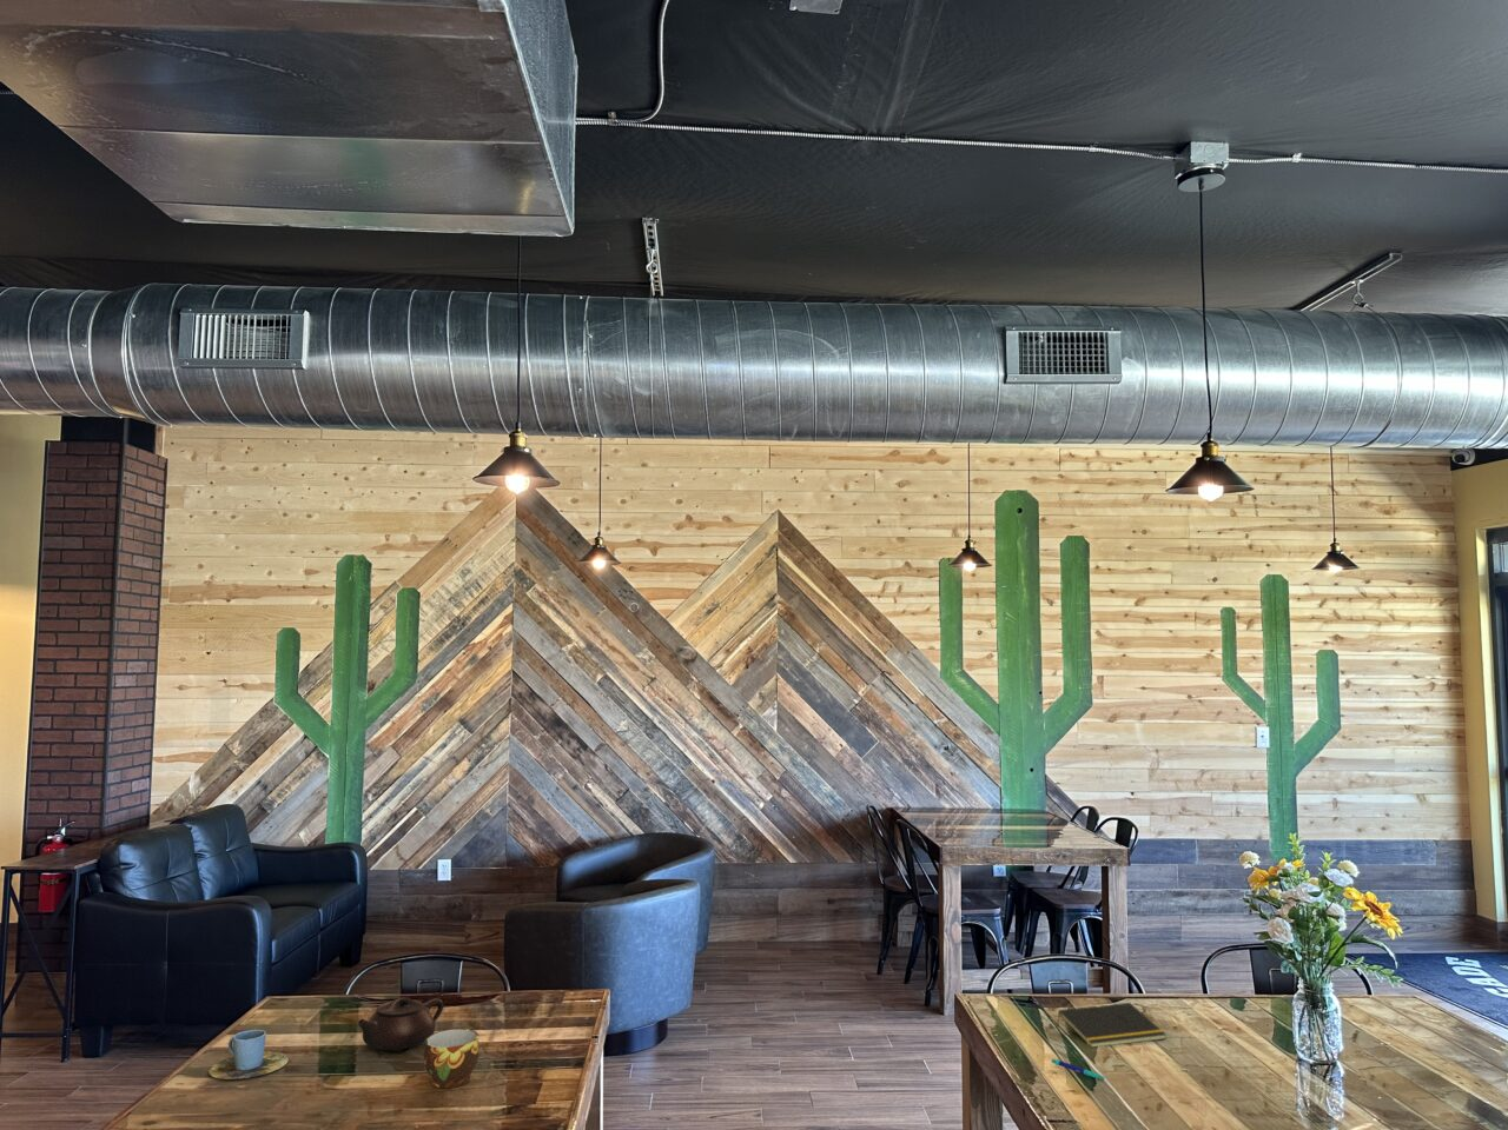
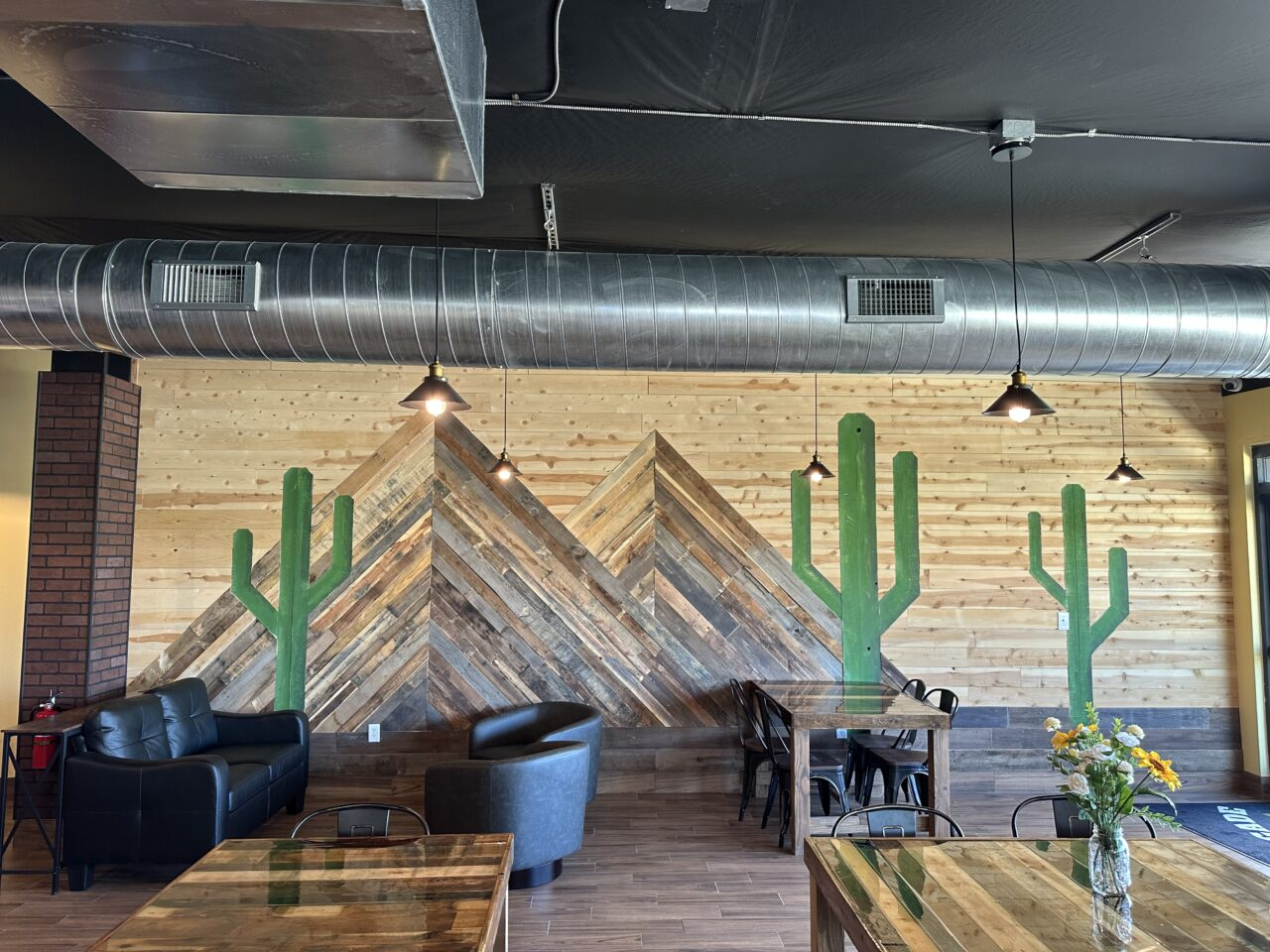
- pen (1078, 1068)
- notepad (1111, 1024)
- teapot (400, 1020)
- cup (449, 1059)
- cup (248, 1050)
